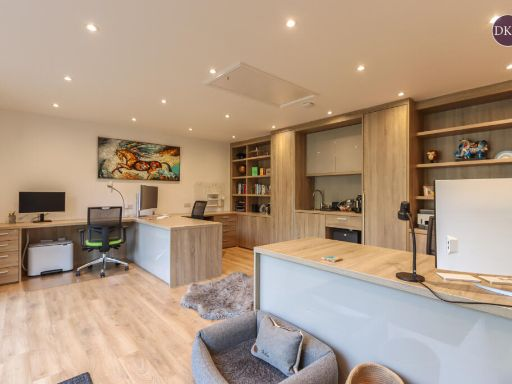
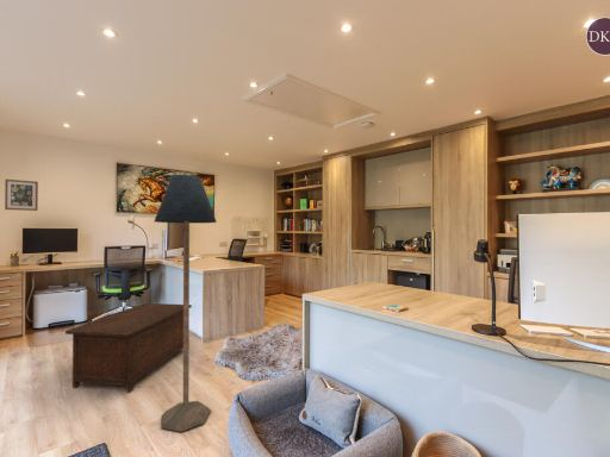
+ wall art (21, 195)
+ cabinet (137, 340)
+ floor lamp (185, 295)
